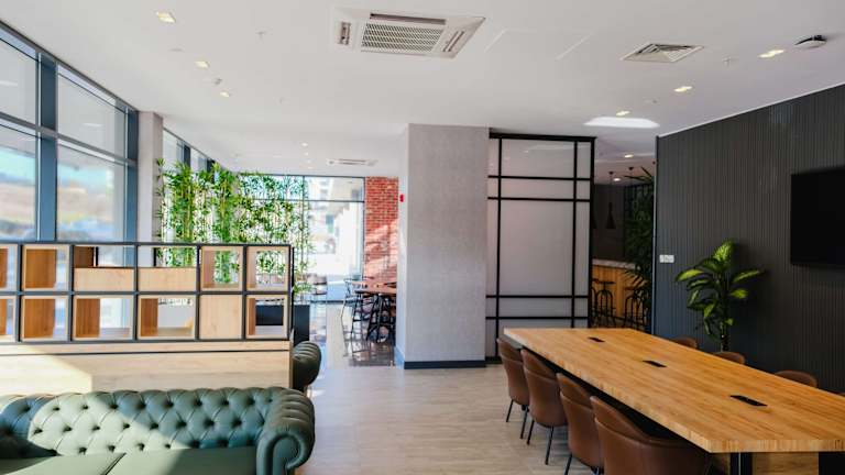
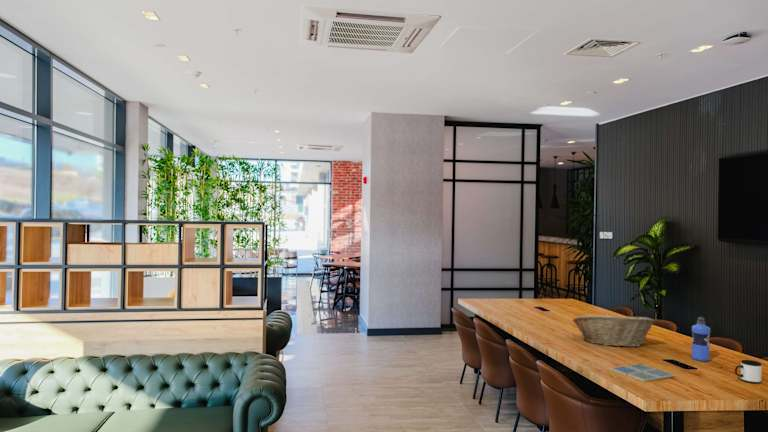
+ fruit basket (612, 326)
+ water bottle (700, 338)
+ drink coaster (641, 372)
+ mug (747, 371)
